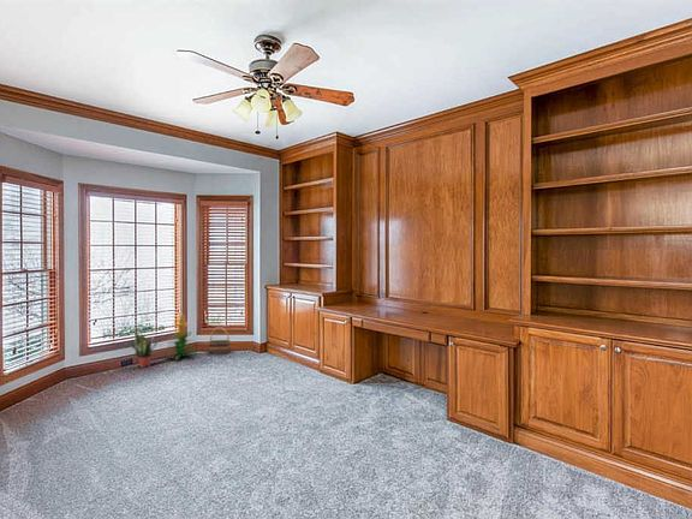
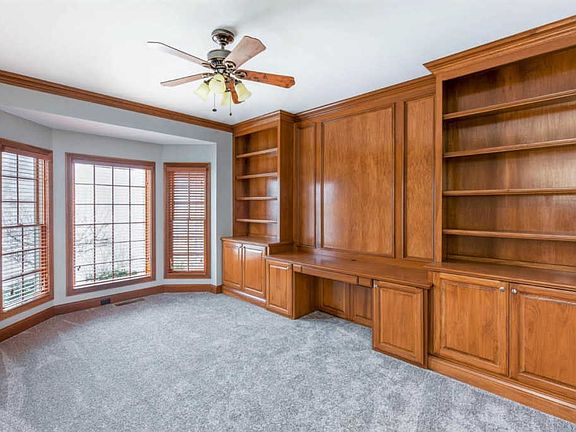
- indoor plant (181, 334)
- potted plant (145, 347)
- basket (219, 340)
